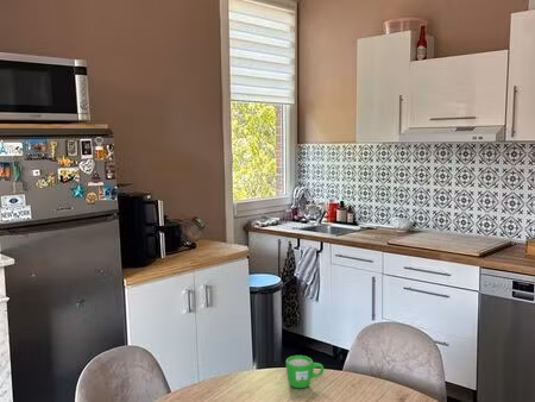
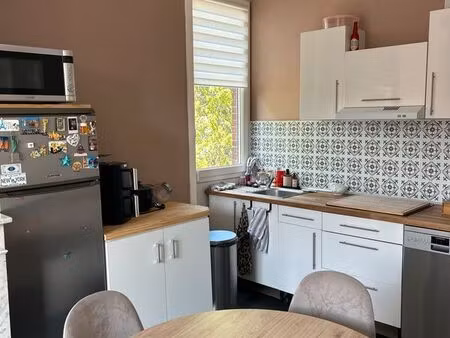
- mug (304, 372)
